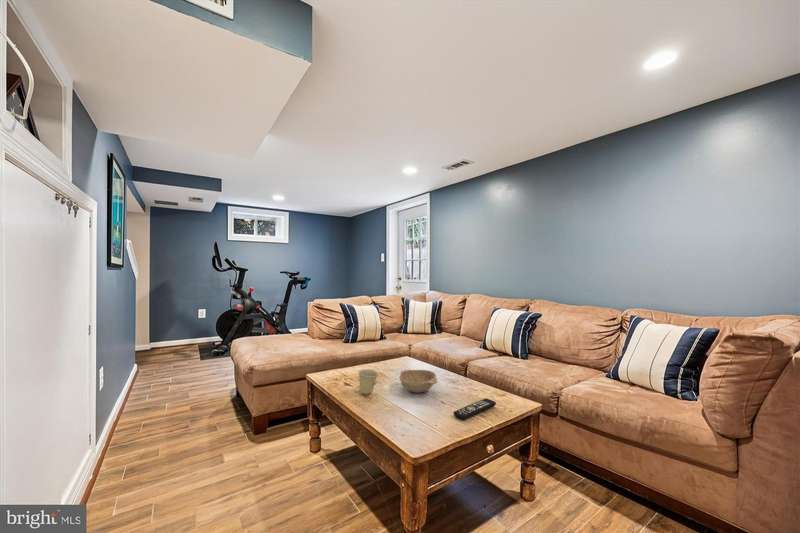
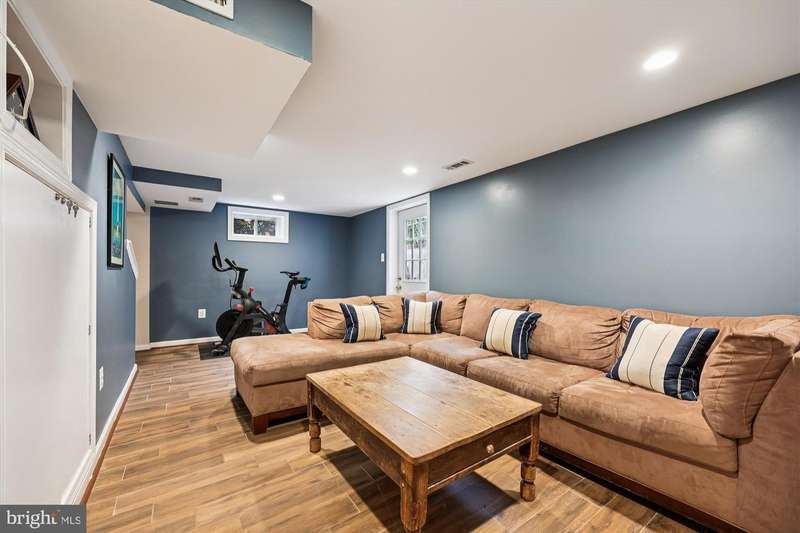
- cup (368, 382)
- decorative bowl (417, 382)
- remote control (475, 408)
